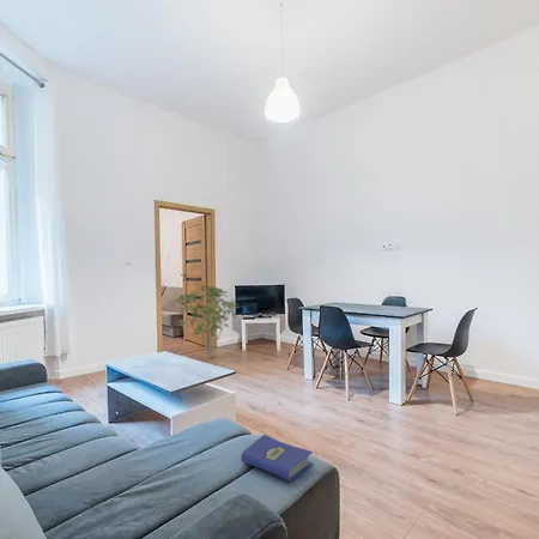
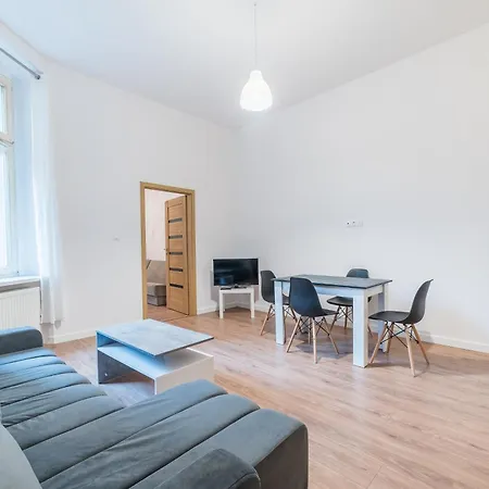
- hardcover book (275, 456)
- shrub (208, 321)
